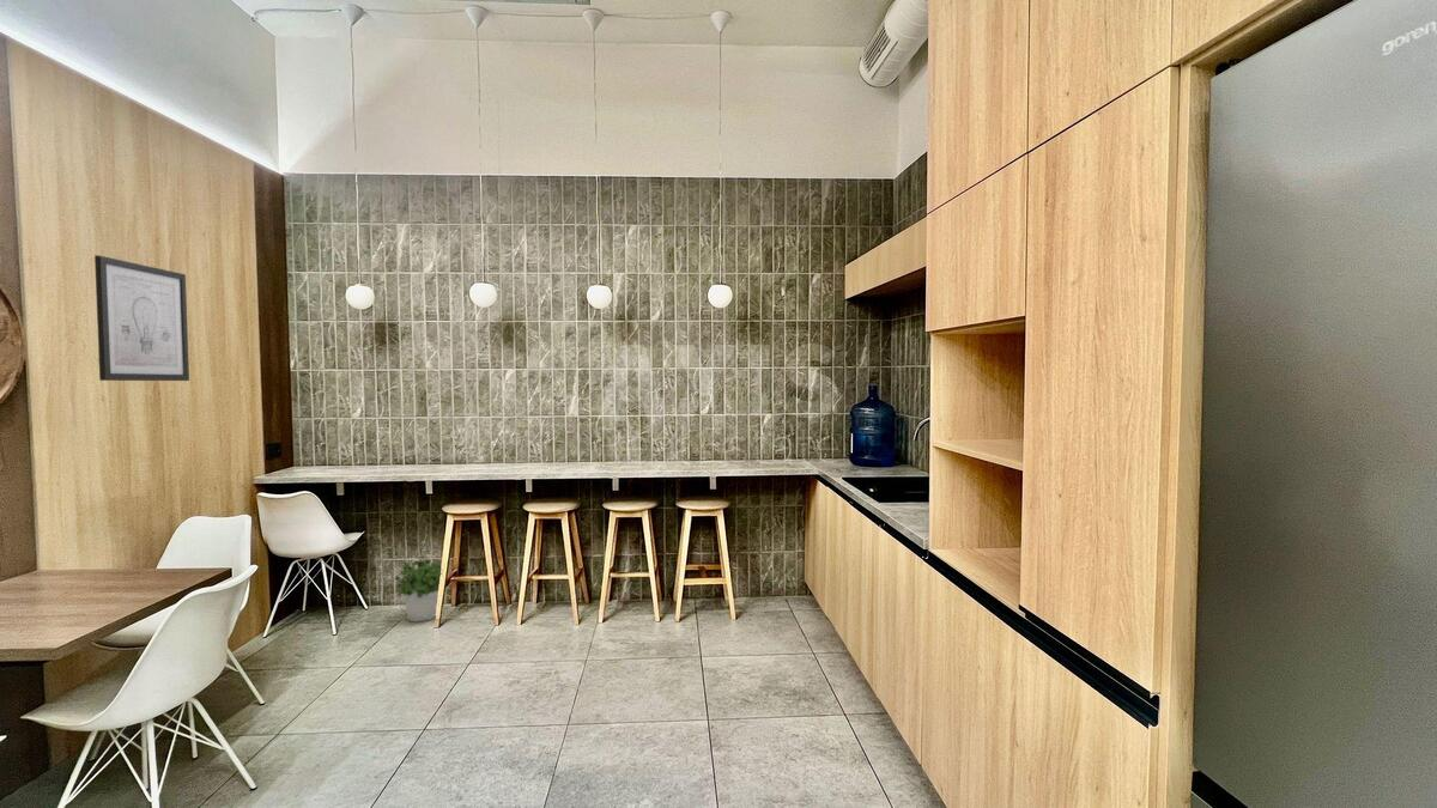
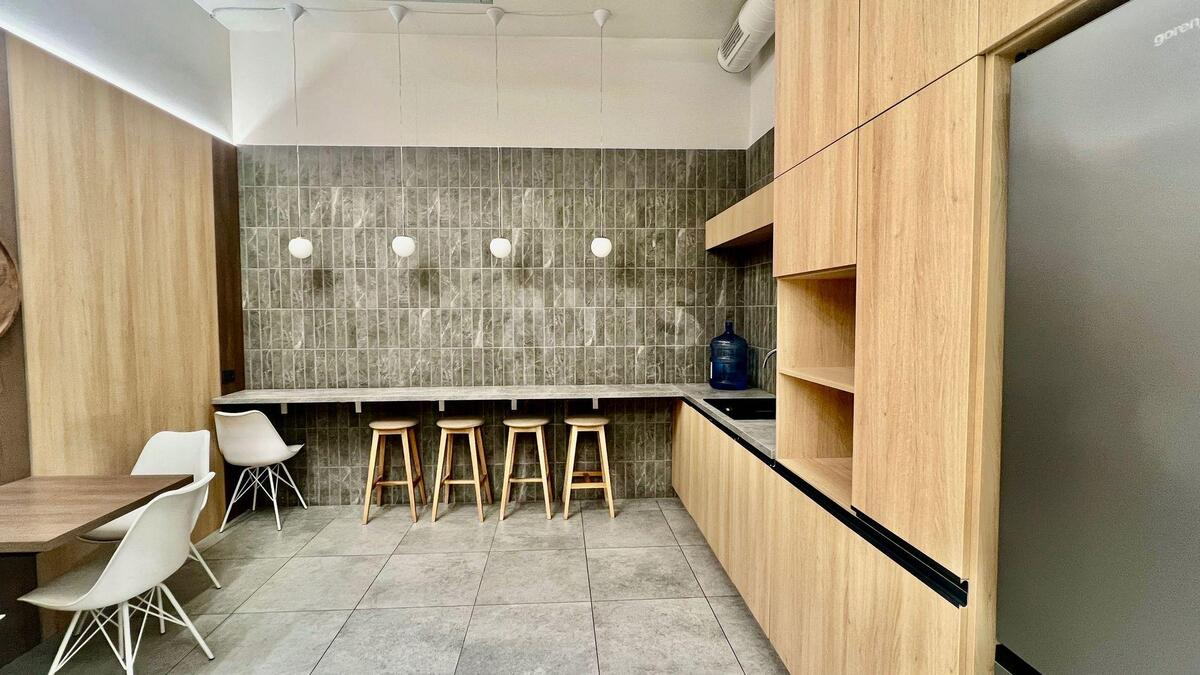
- potted plant (419, 588)
- wall art (145, 323)
